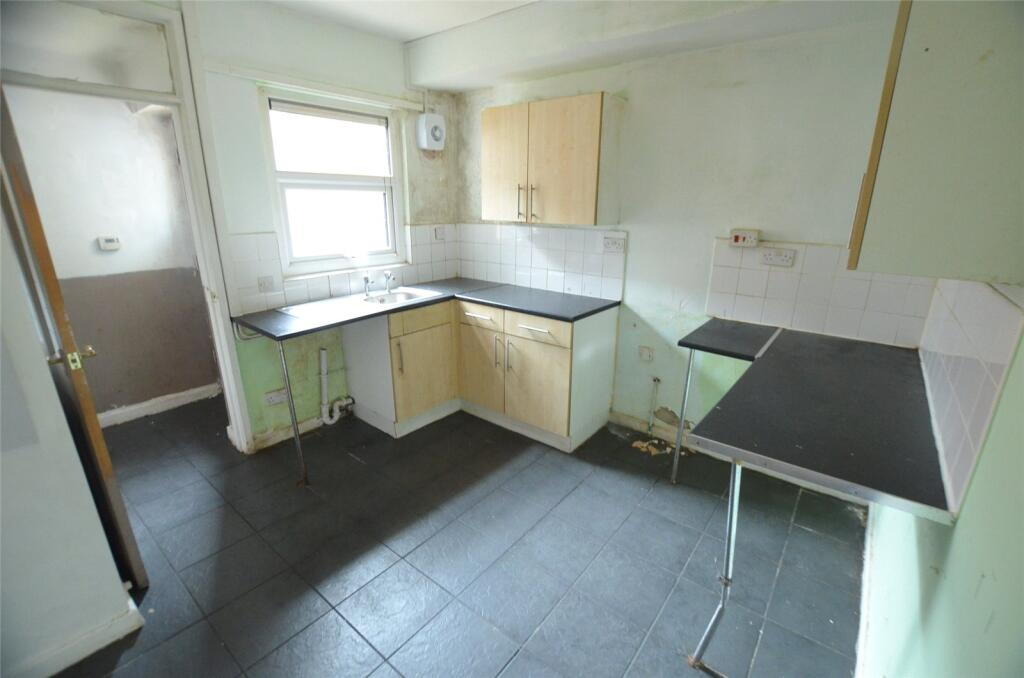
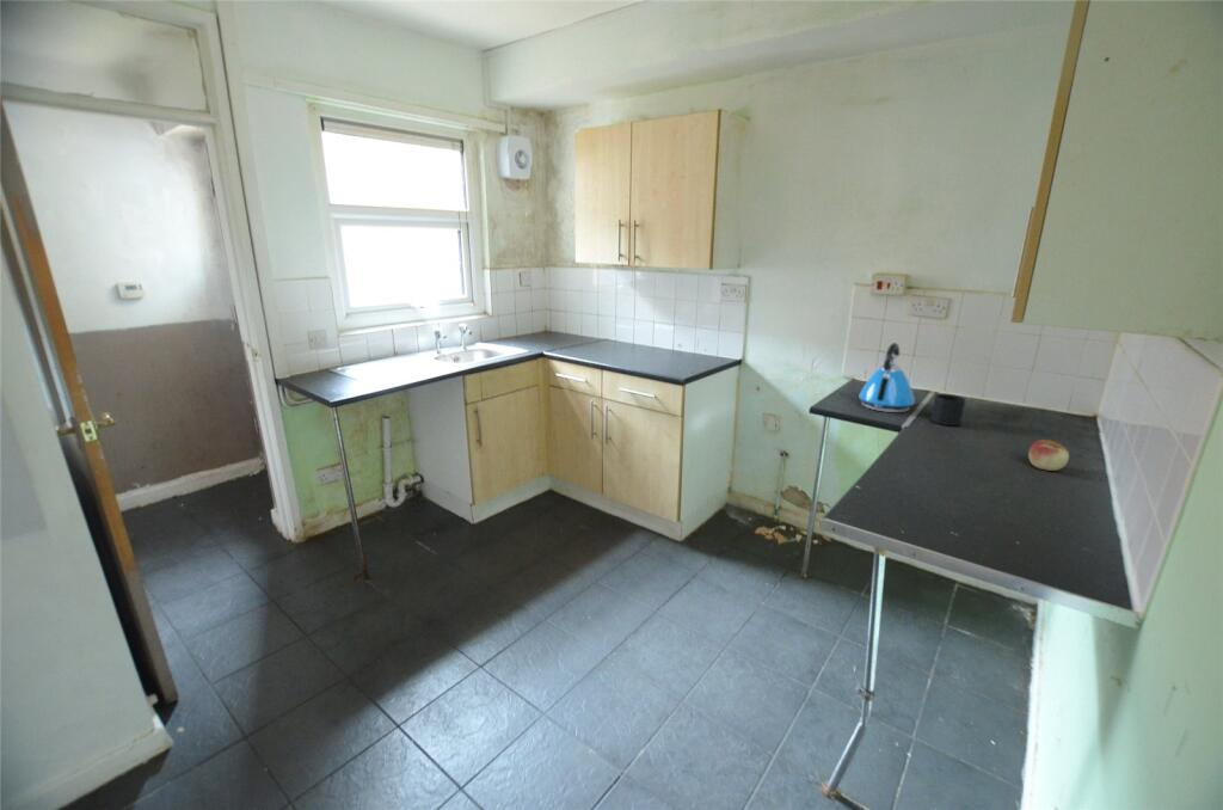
+ kettle (889, 375)
+ apple (1049, 454)
+ mug (947, 409)
